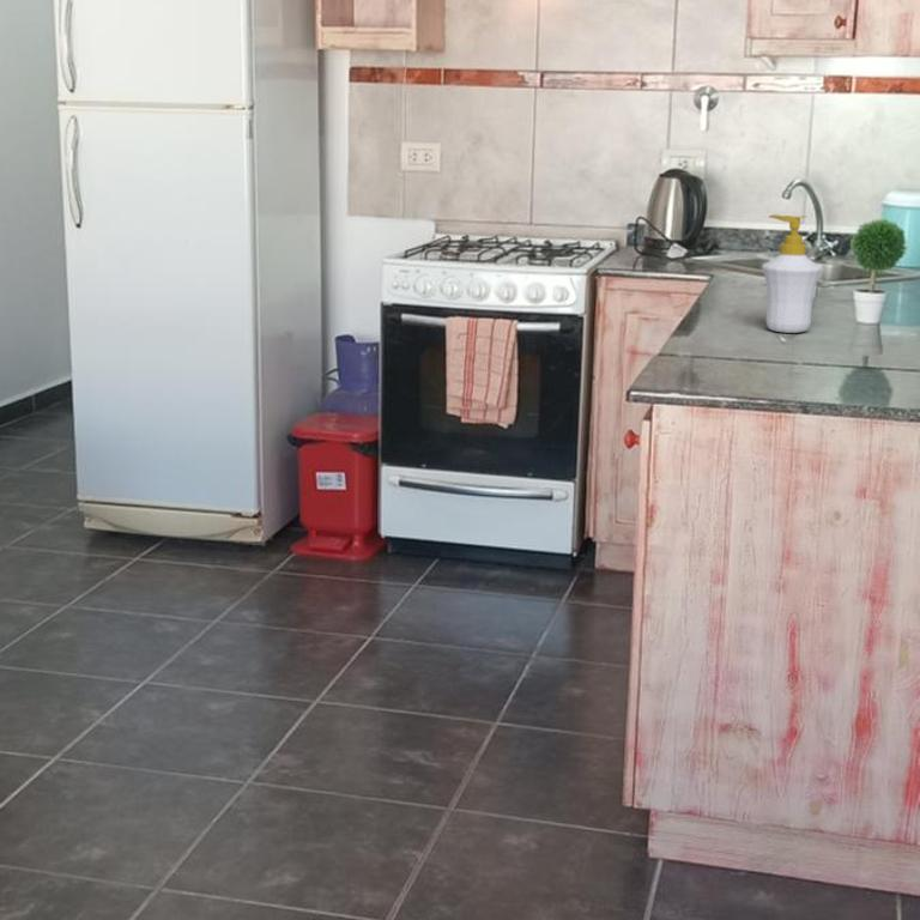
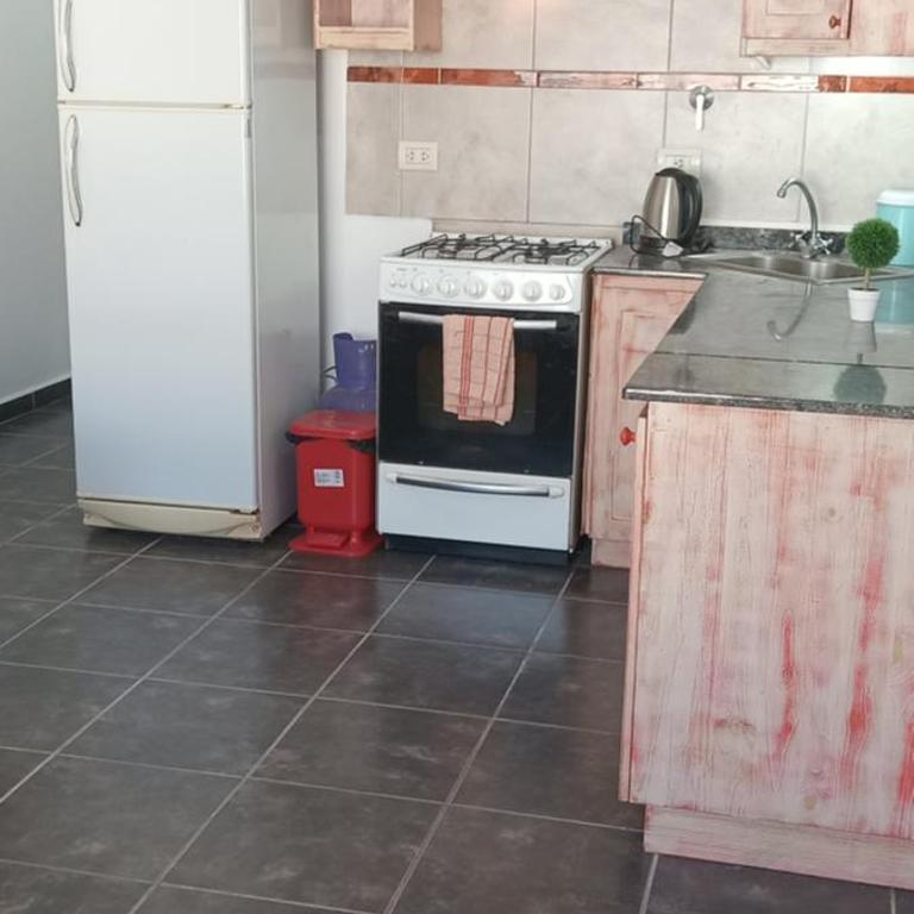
- soap bottle (791, 273)
